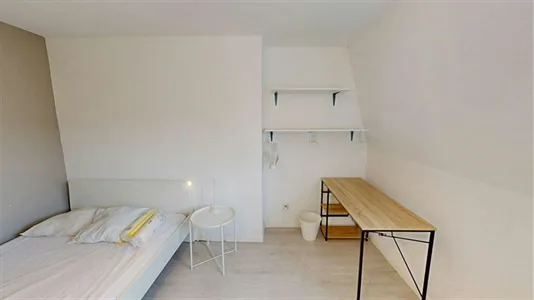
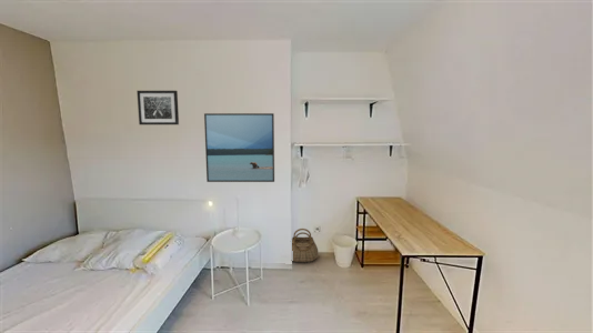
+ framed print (240, 148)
+ basket (302, 244)
+ wall art (158, 108)
